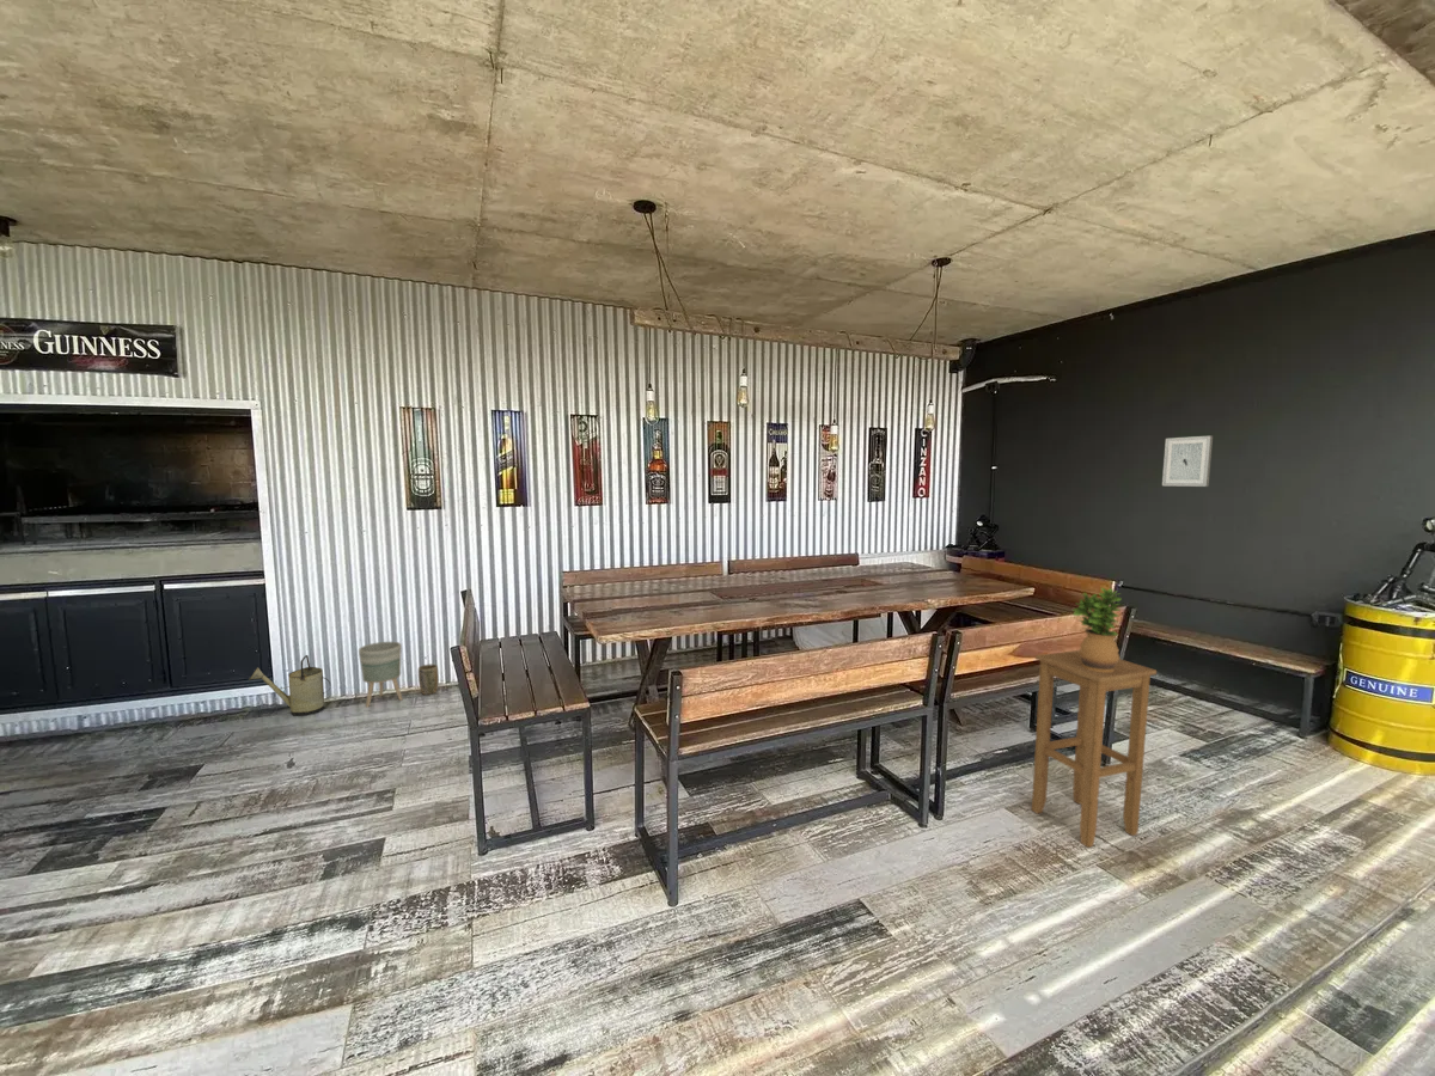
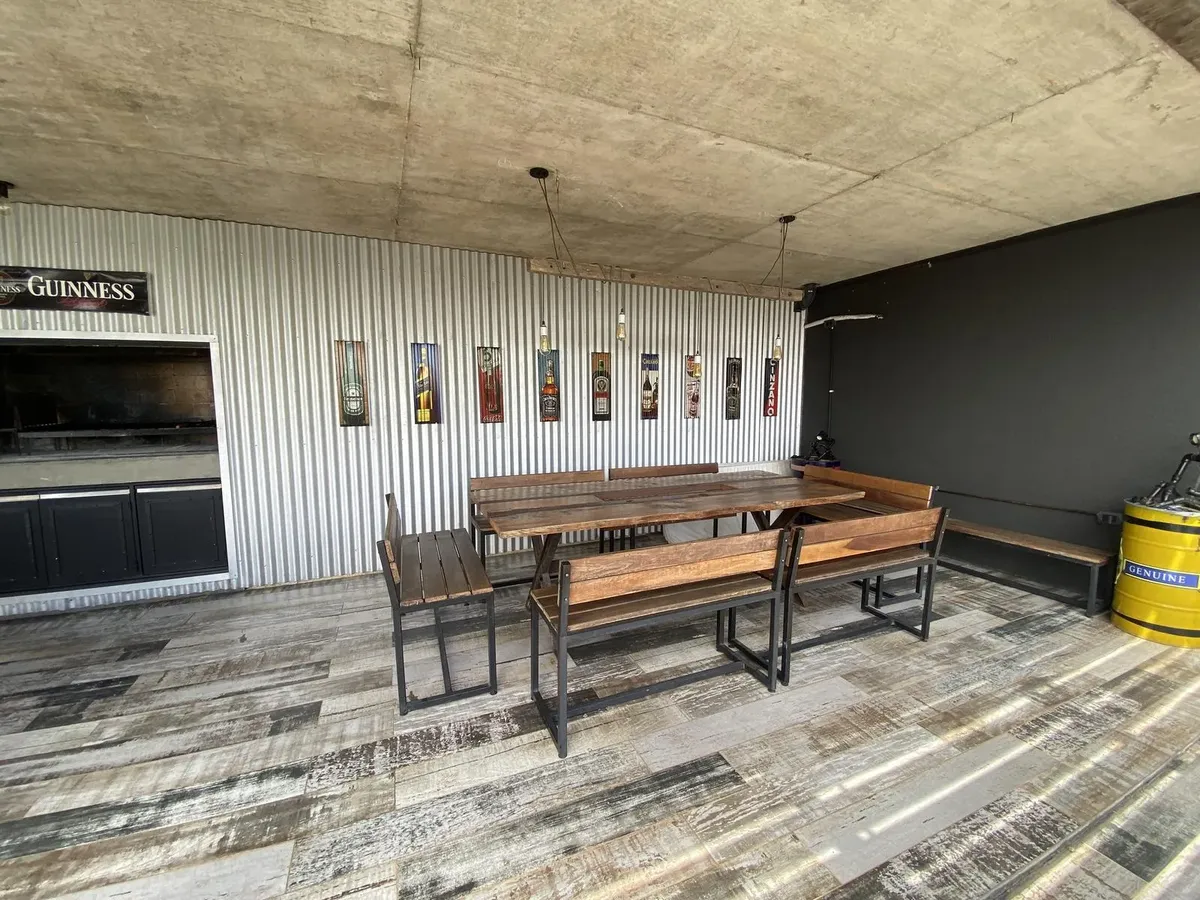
- plant pot (428, 679)
- planter (381, 673)
- wall art (1186, 461)
- potted plant (1098, 625)
- stool (1087, 742)
- watering can (291, 685)
